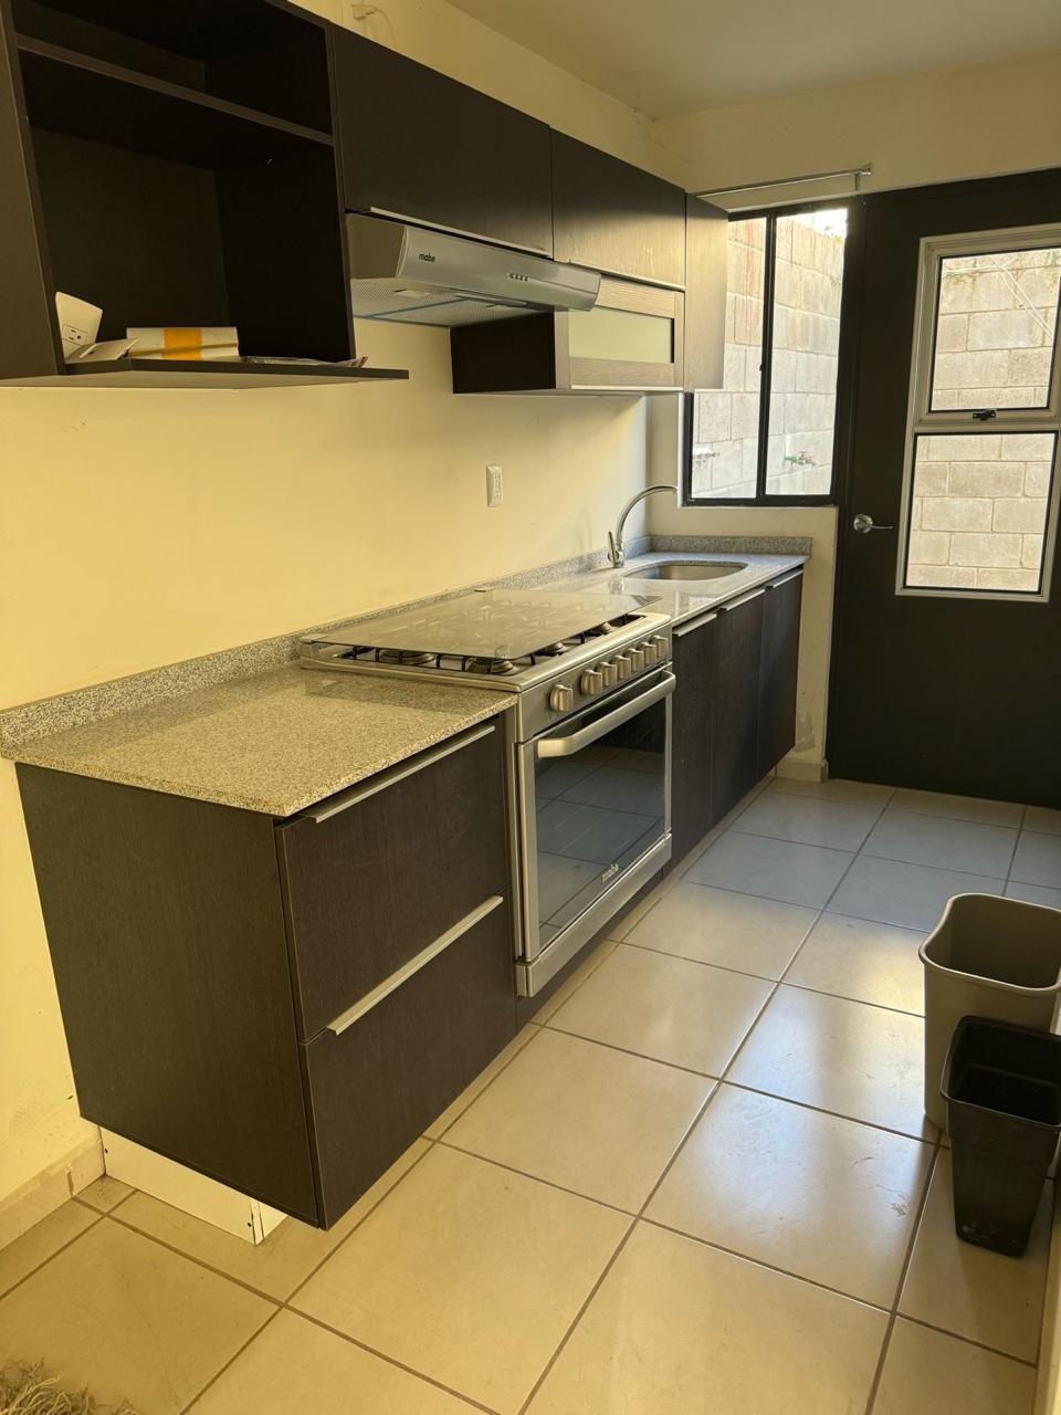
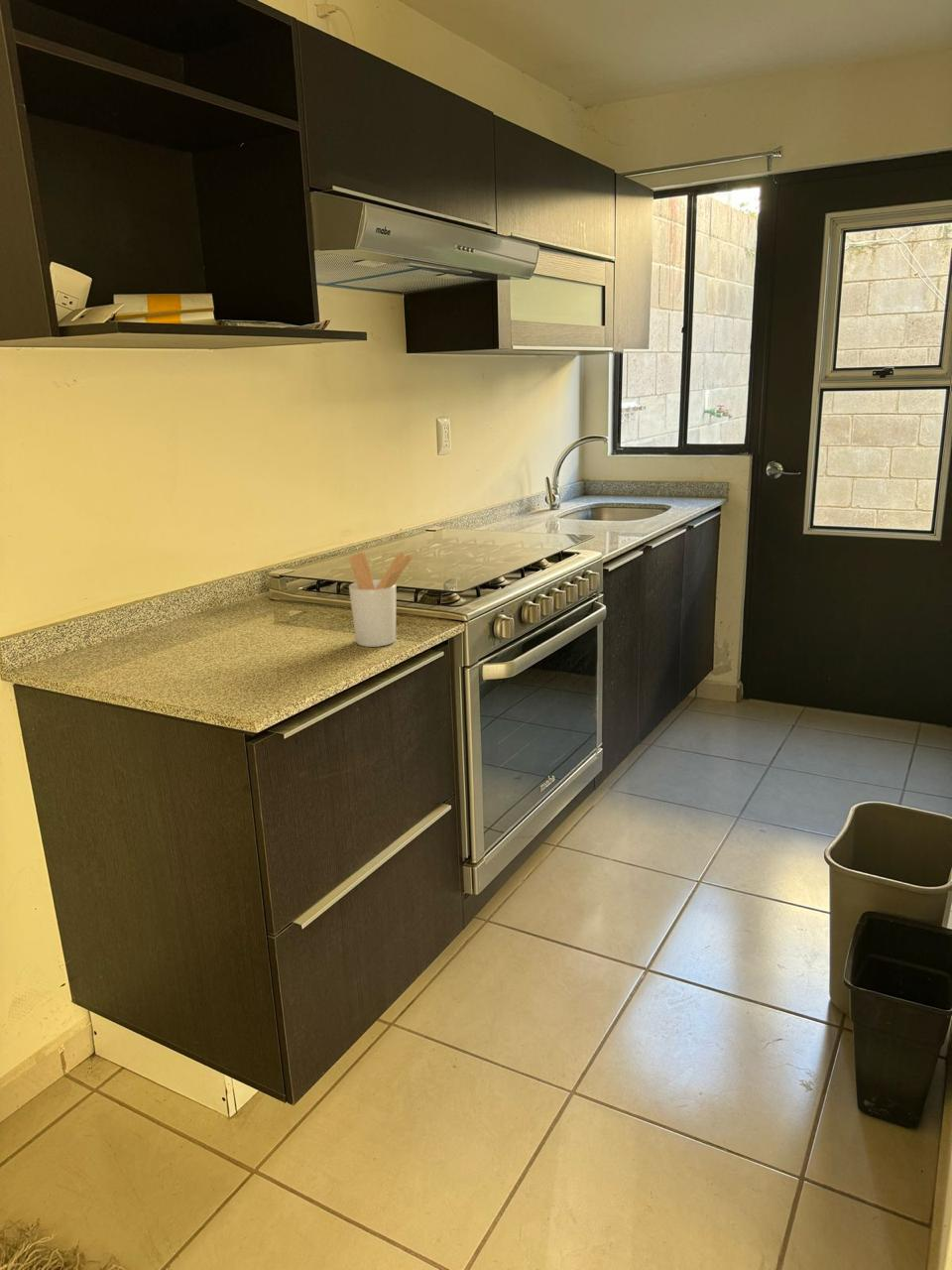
+ utensil holder (383, 596)
